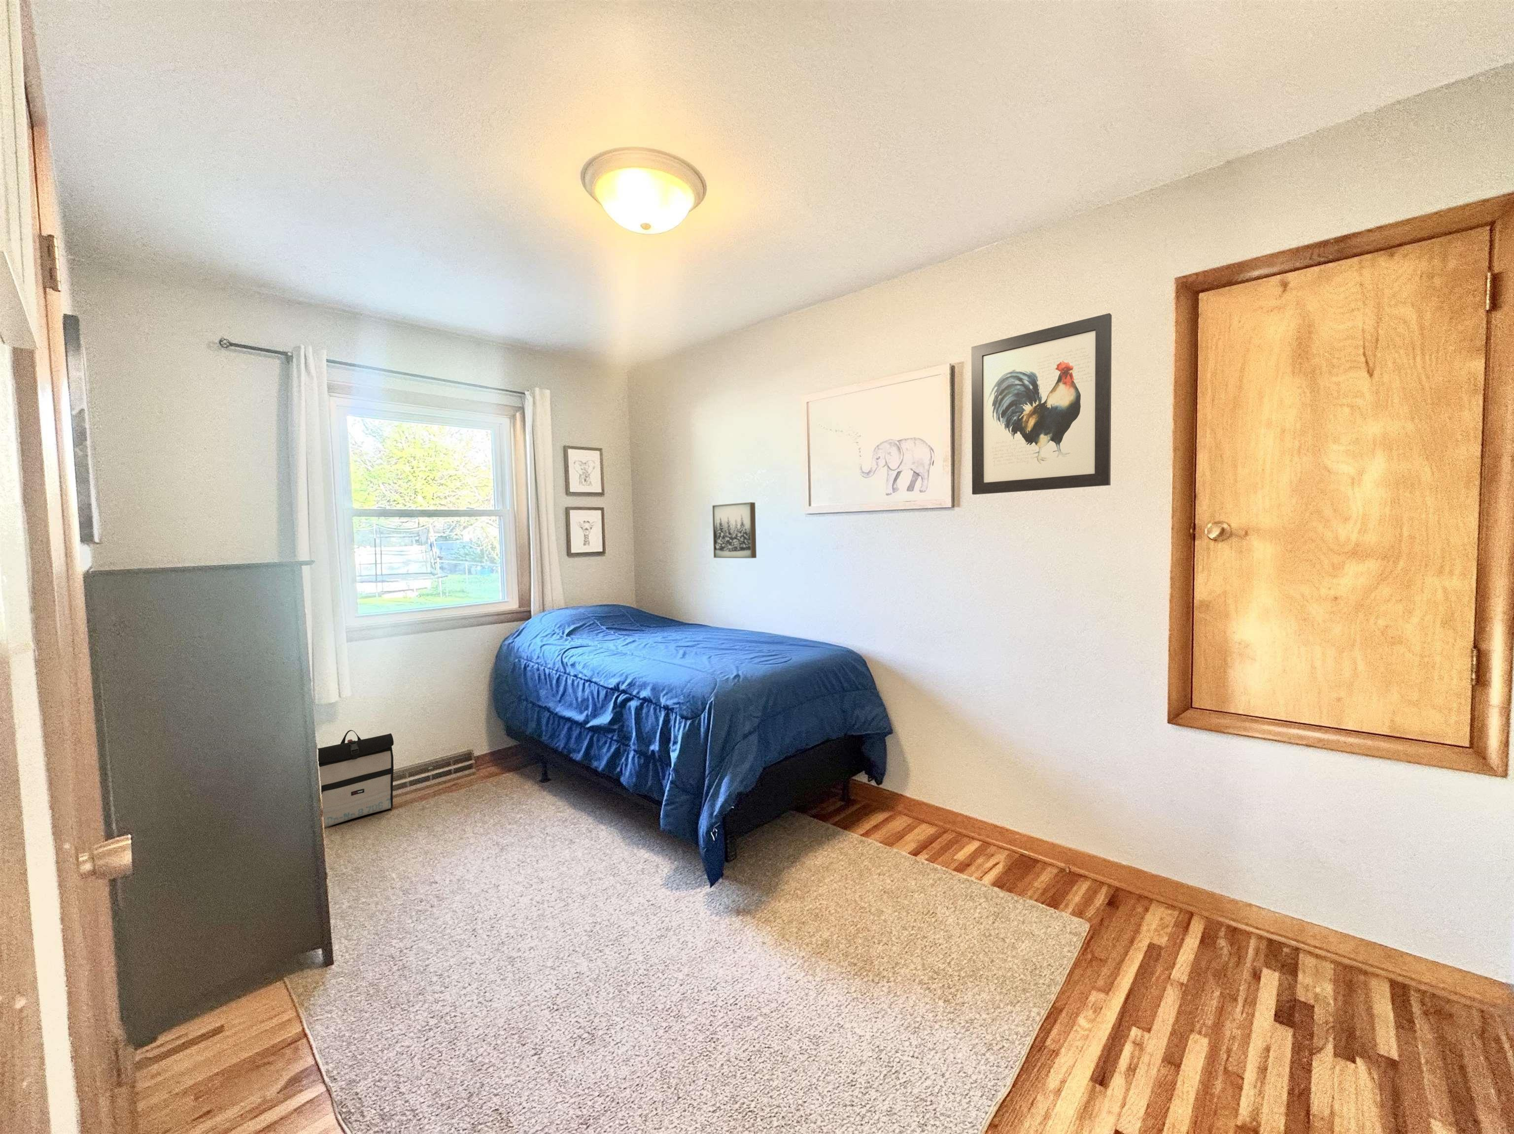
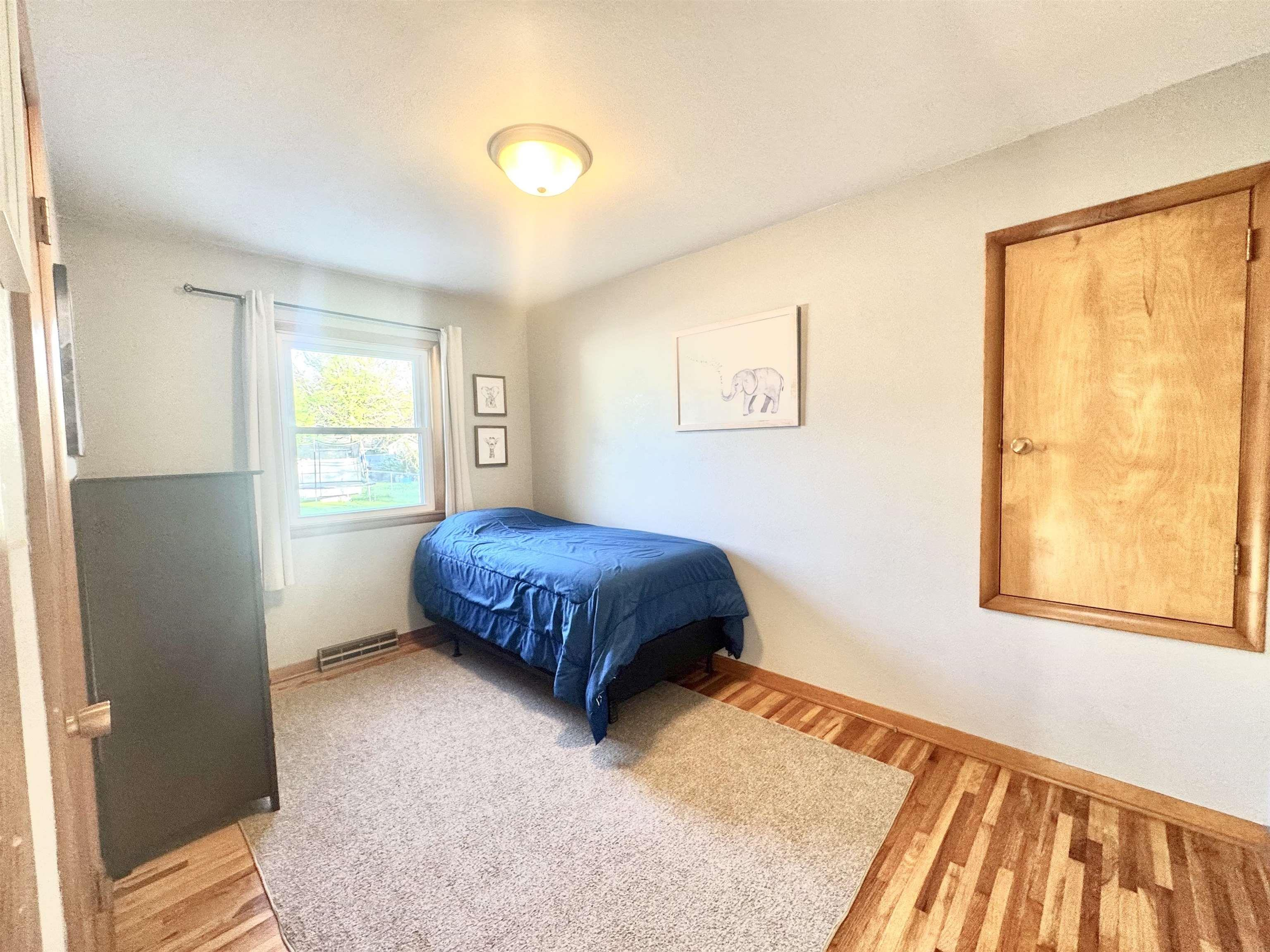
- wall art (1036, 411)
- wall art (733, 530)
- backpack (353, 774)
